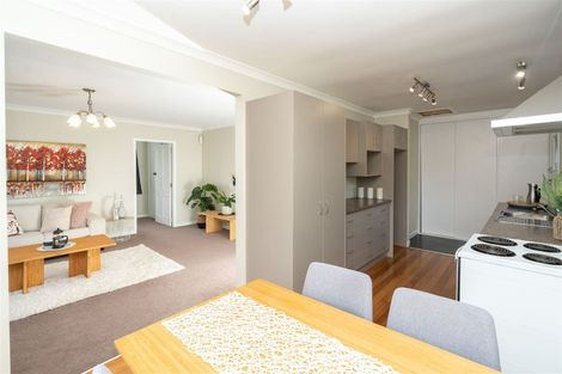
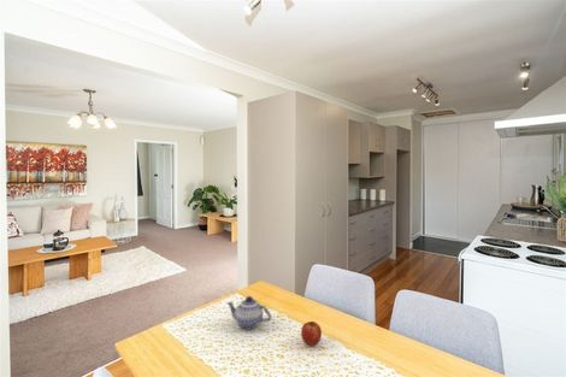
+ teapot (248, 310)
+ fruit (311, 331)
